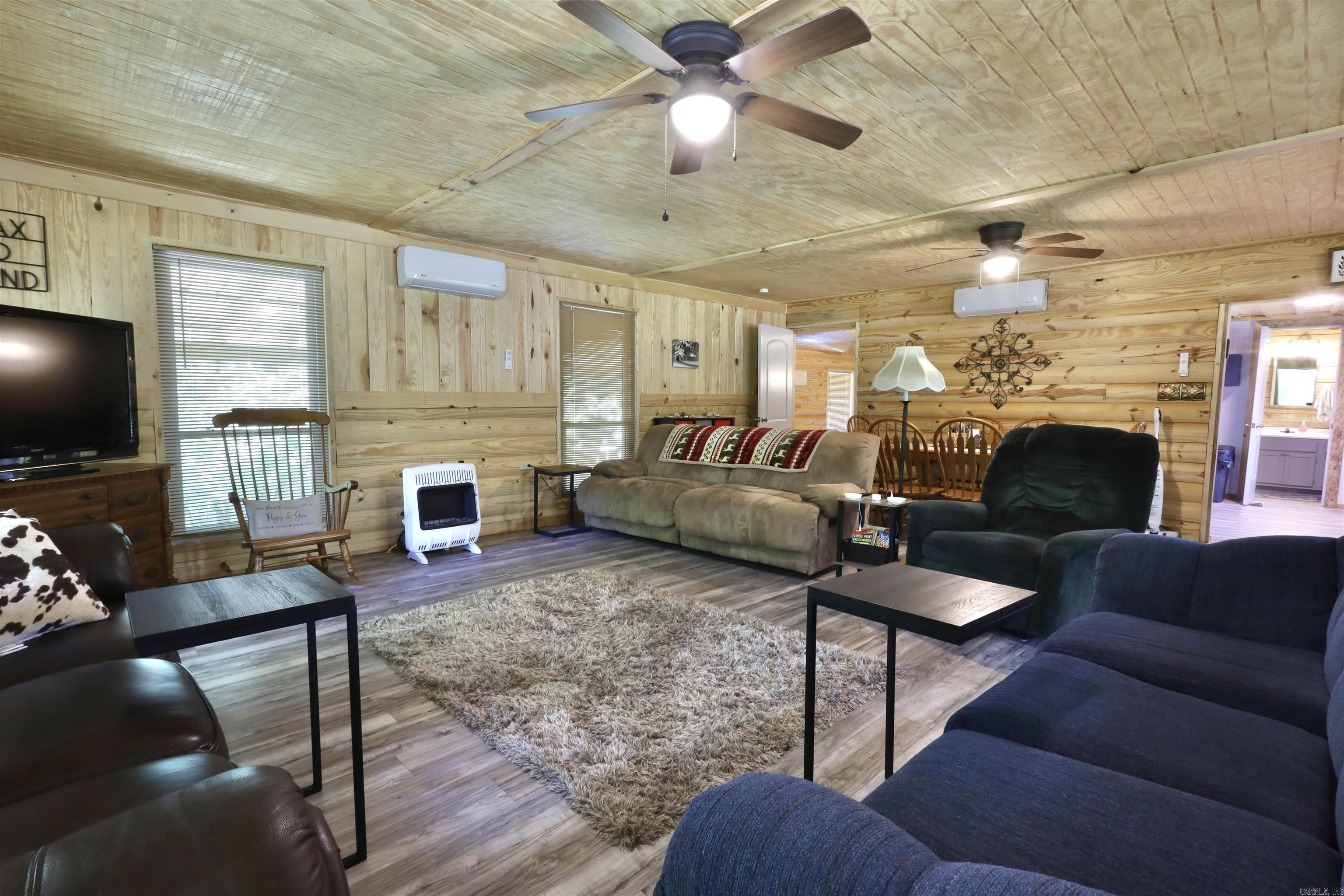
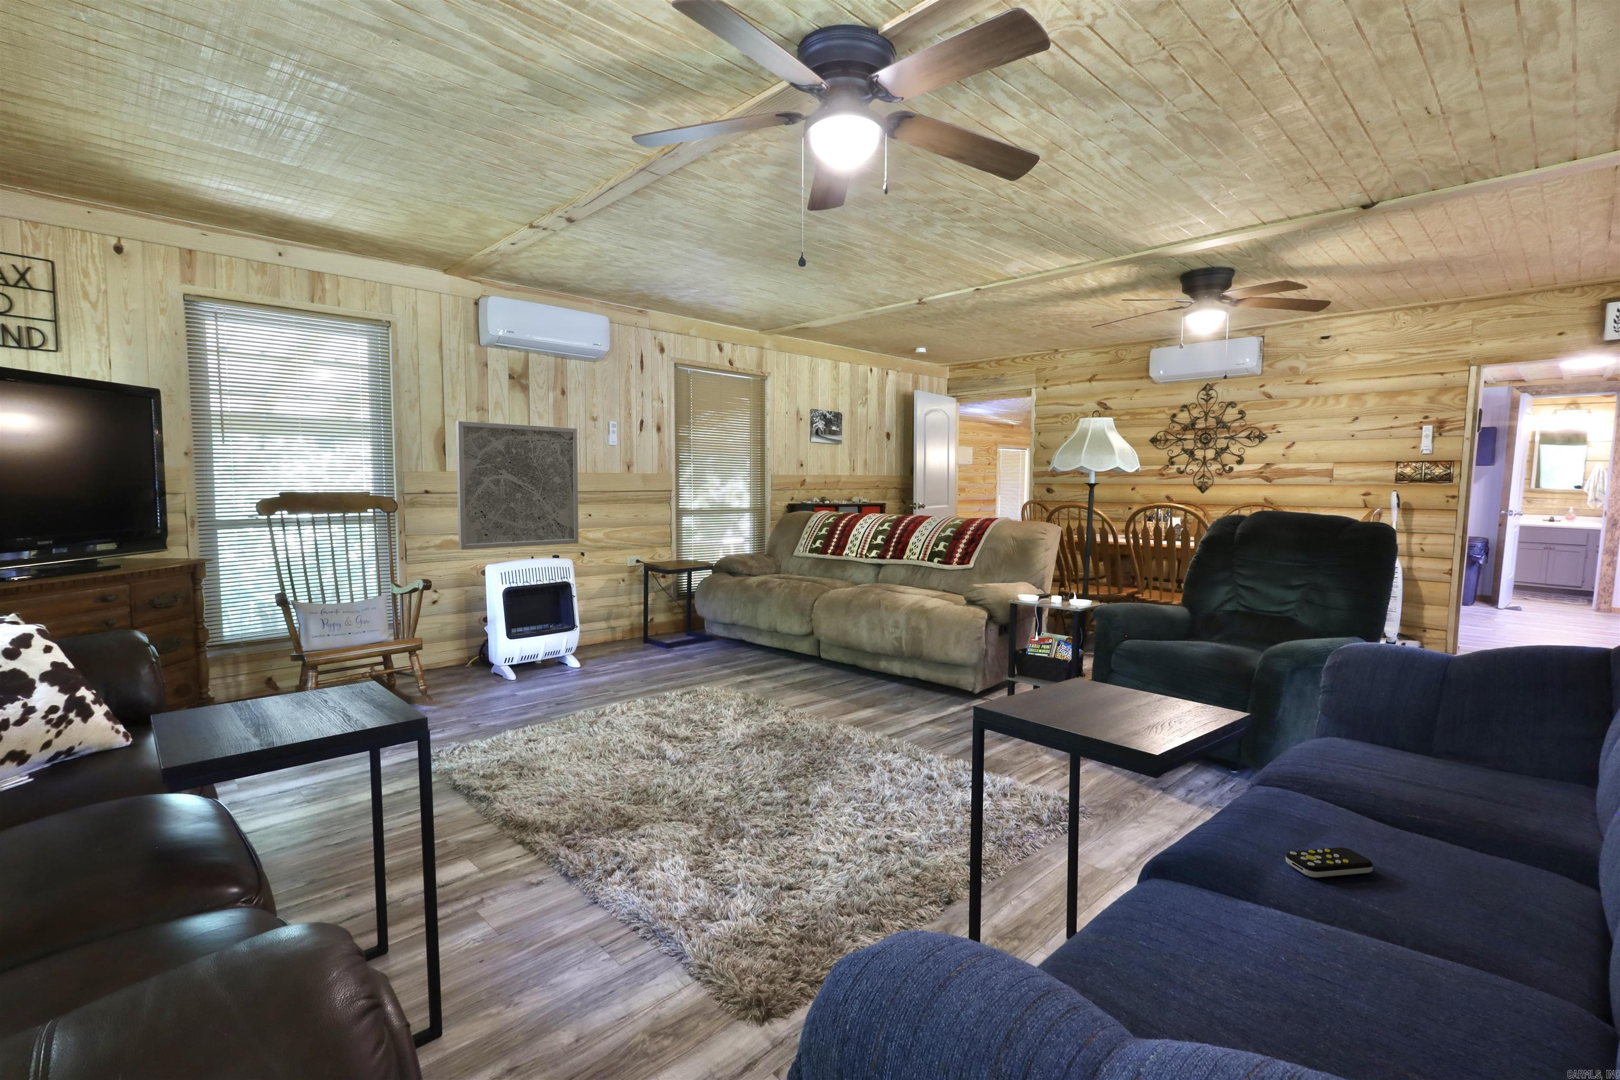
+ remote control (1328, 861)
+ wall art (521, 486)
